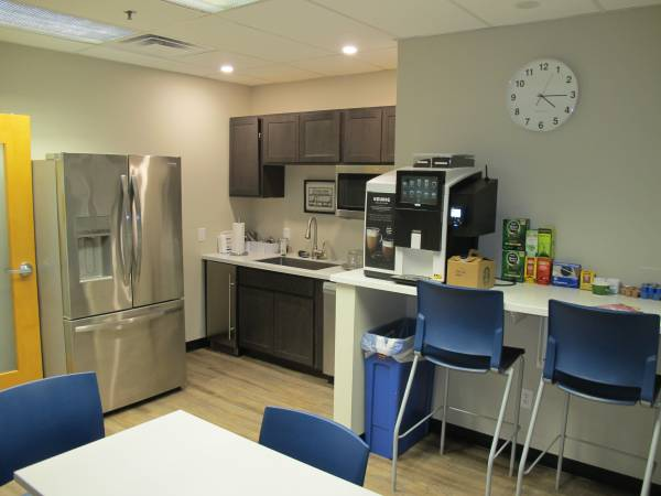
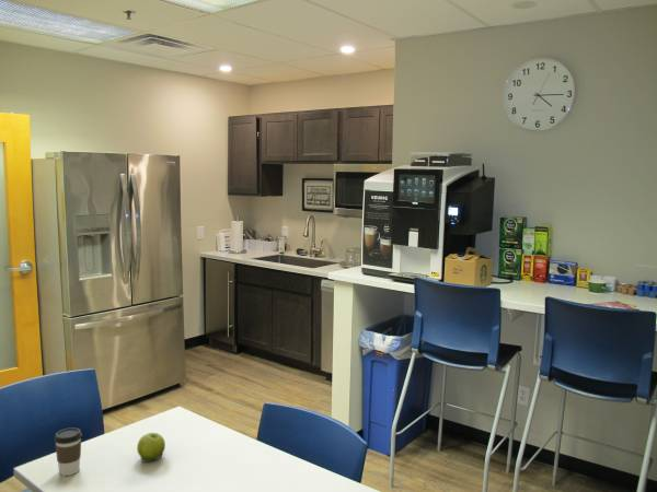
+ fruit (151, 446)
+ coffee cup (68, 452)
